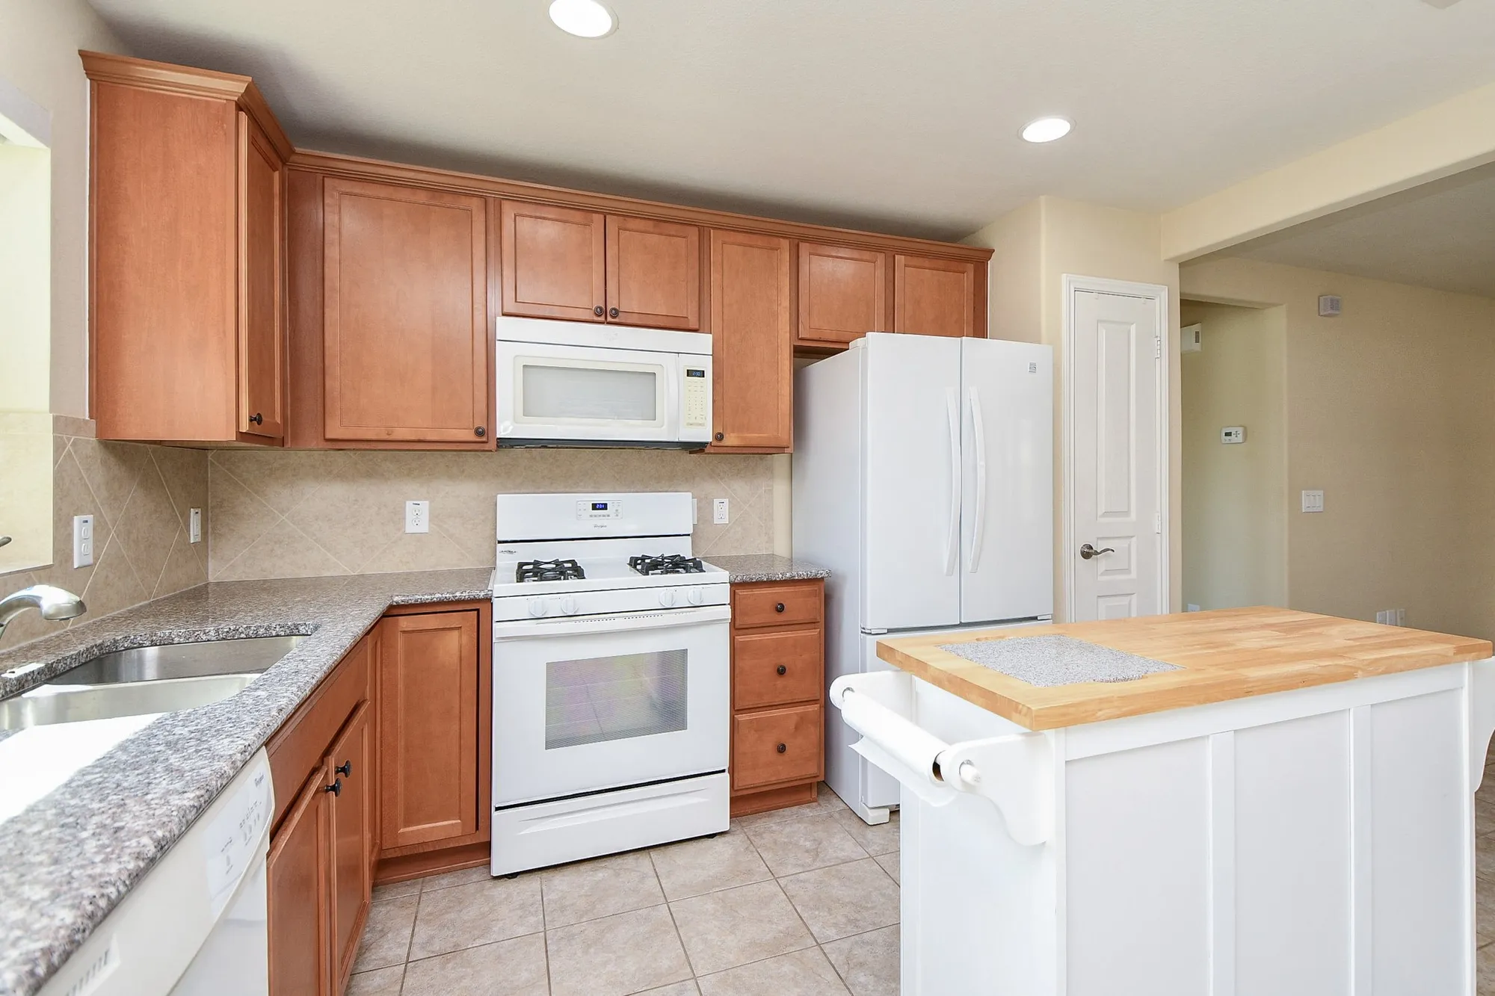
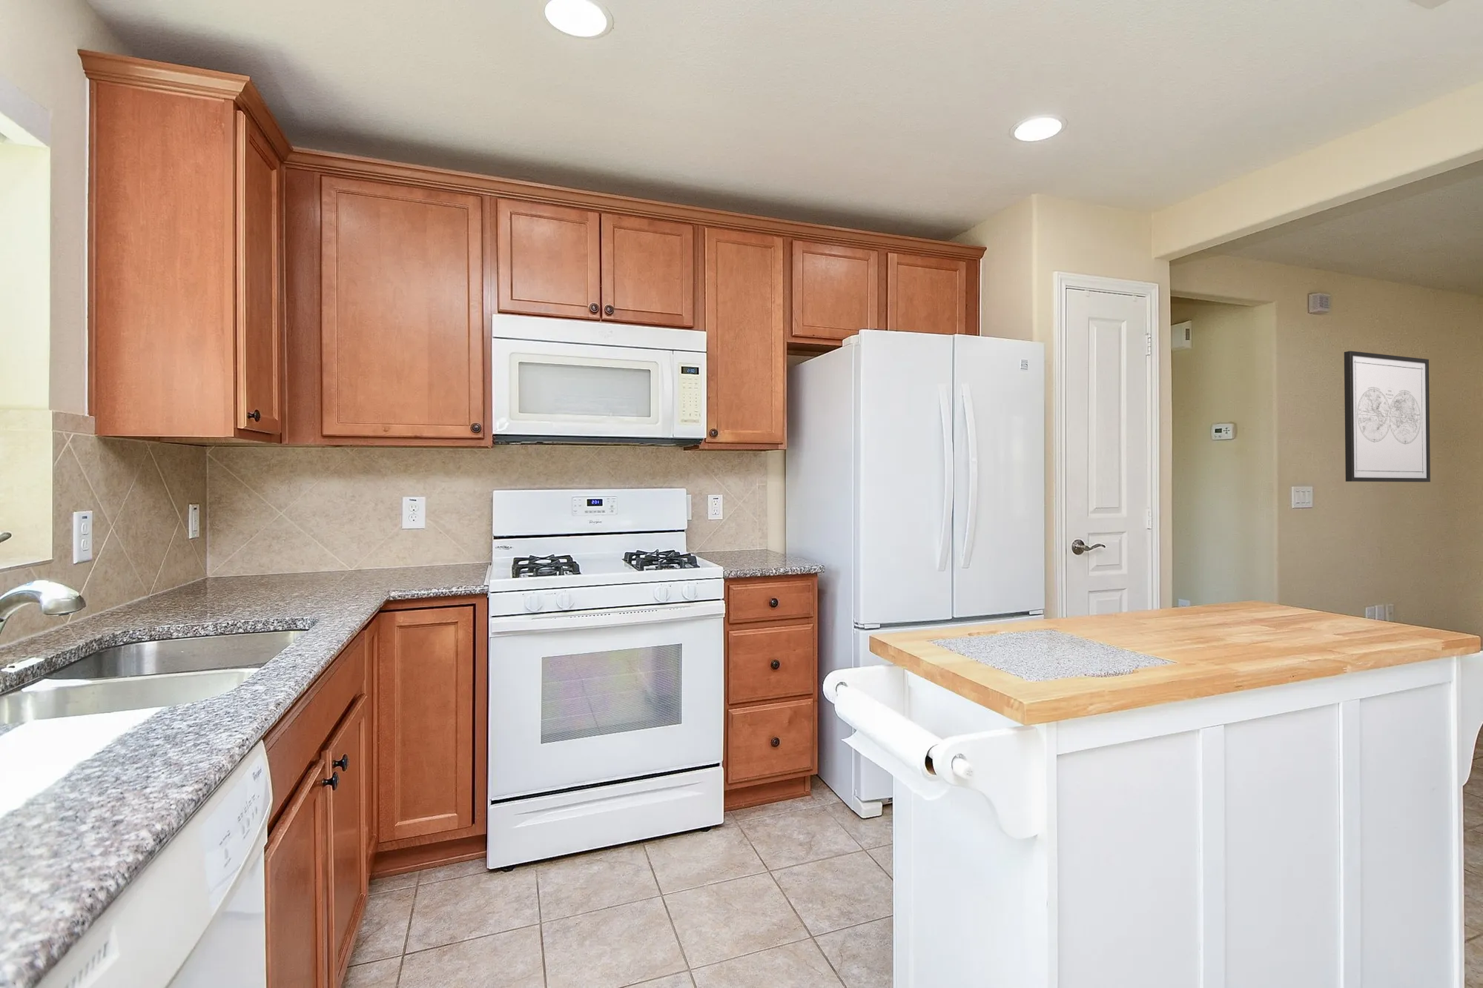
+ wall art (1388, 418)
